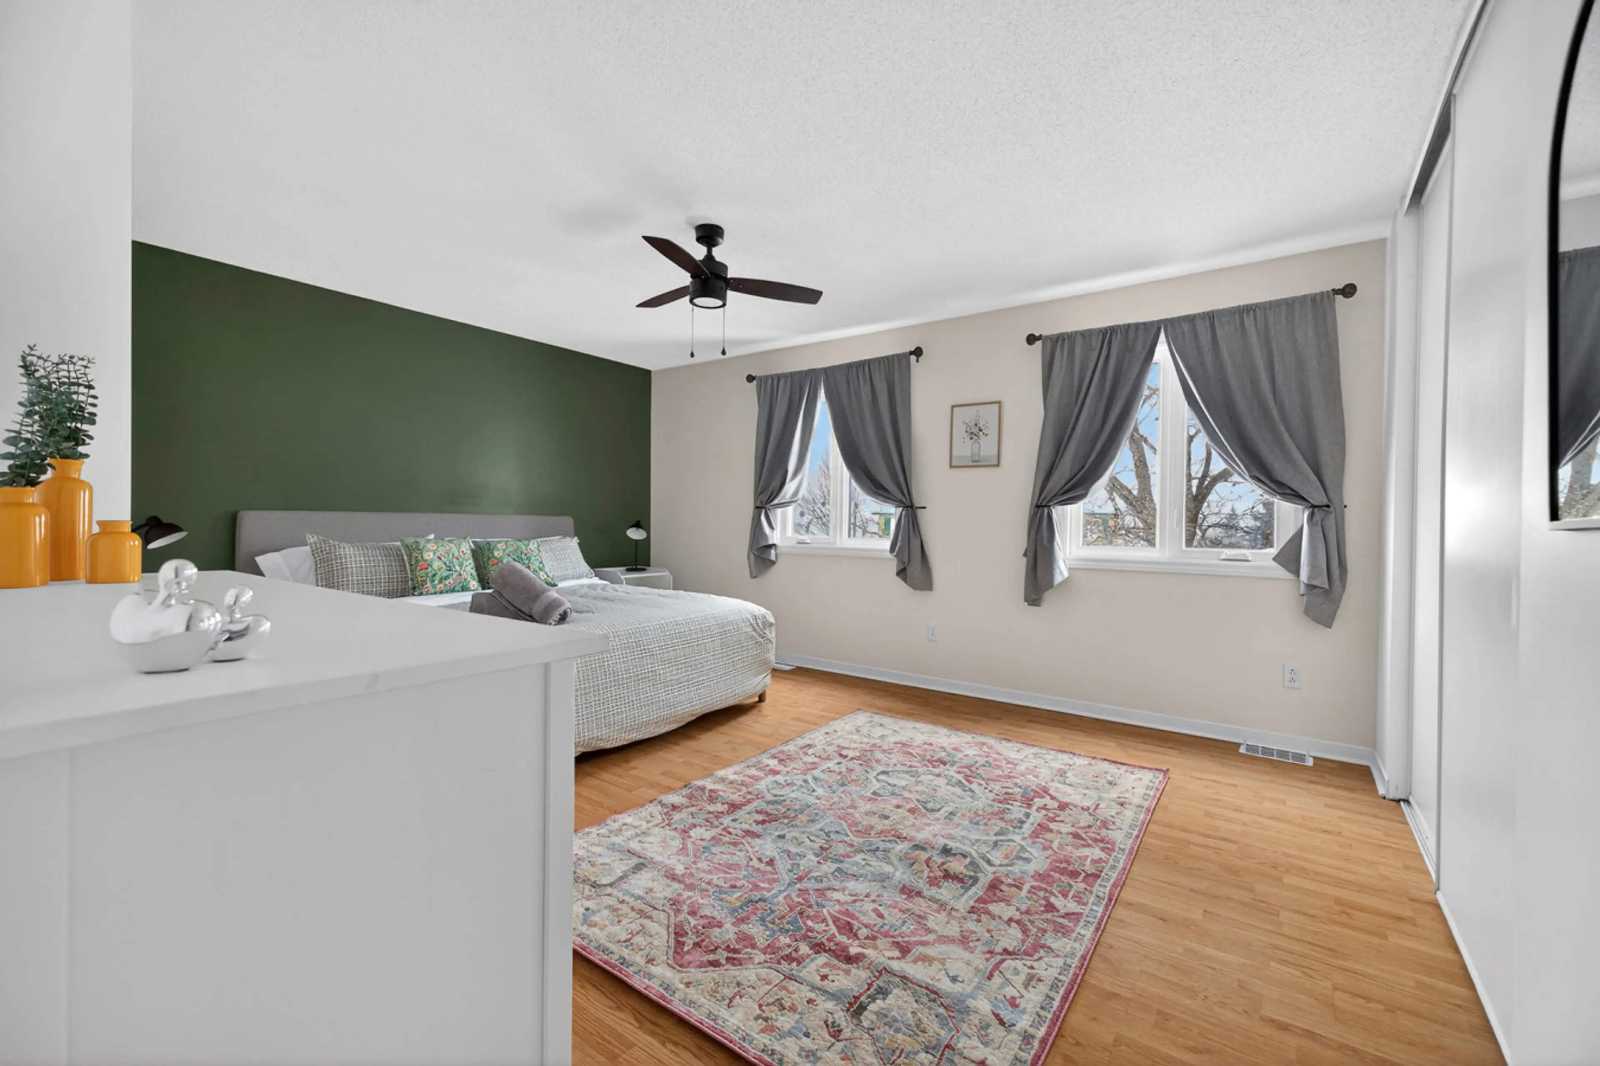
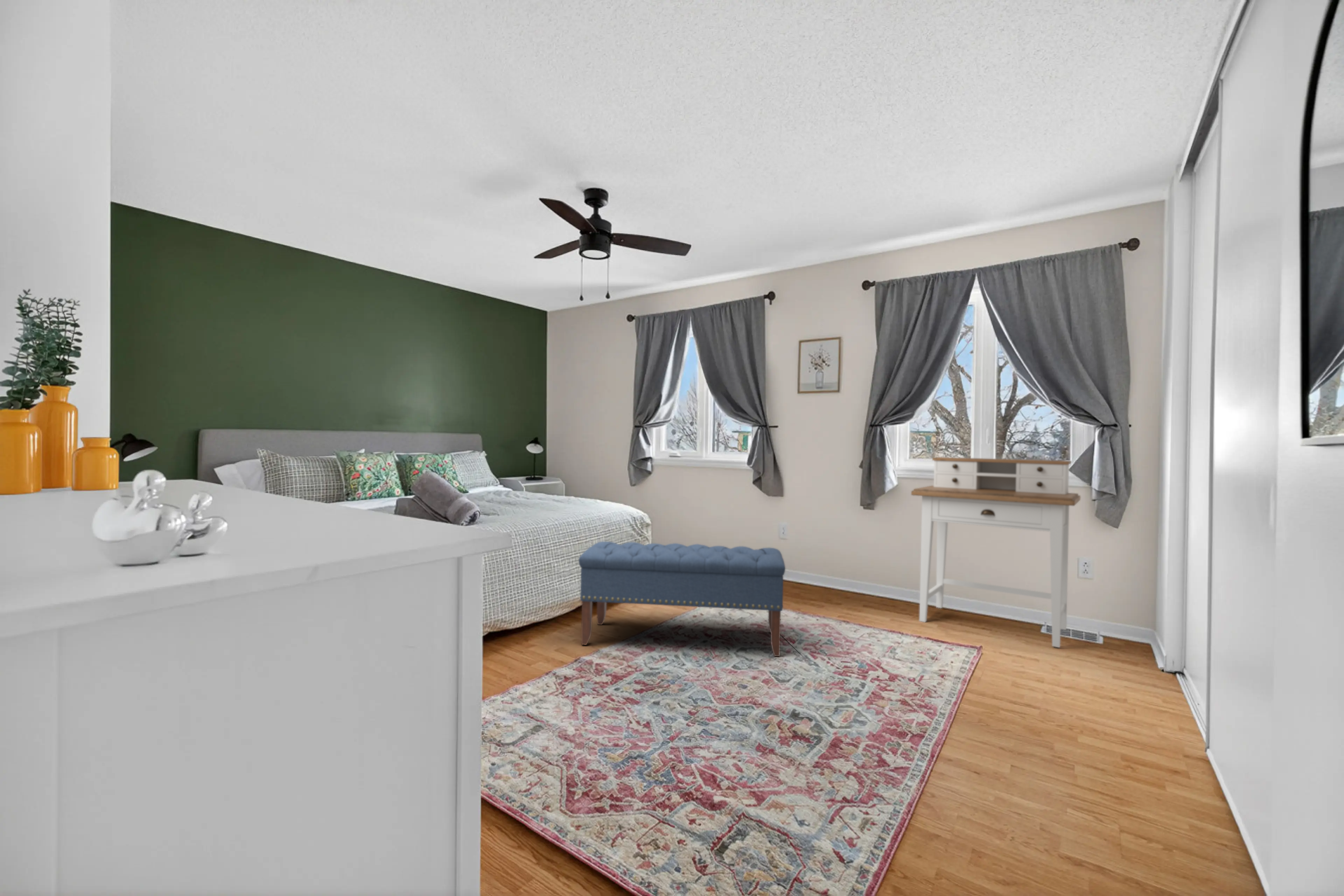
+ desk (994, 526)
+ bench (683, 593)
